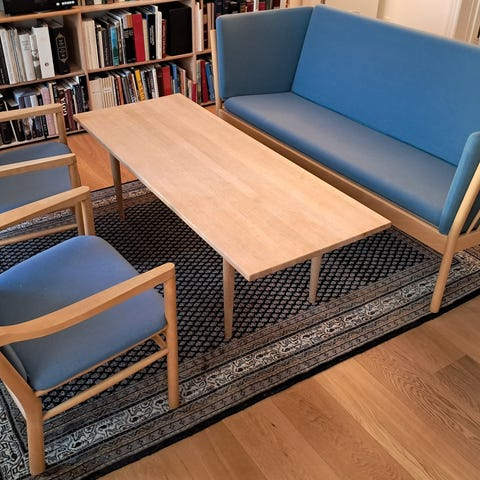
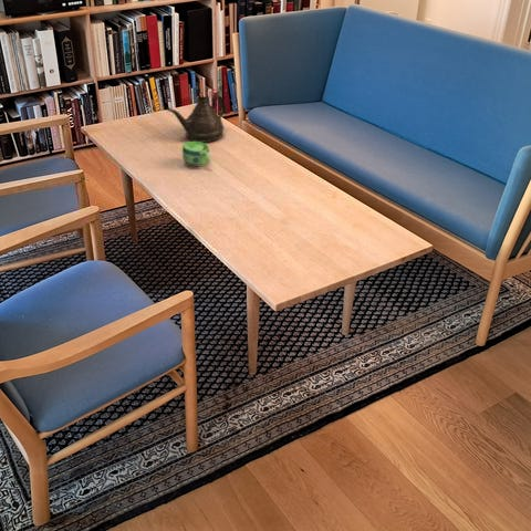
+ teapot (196, 118)
+ cup (199, 155)
